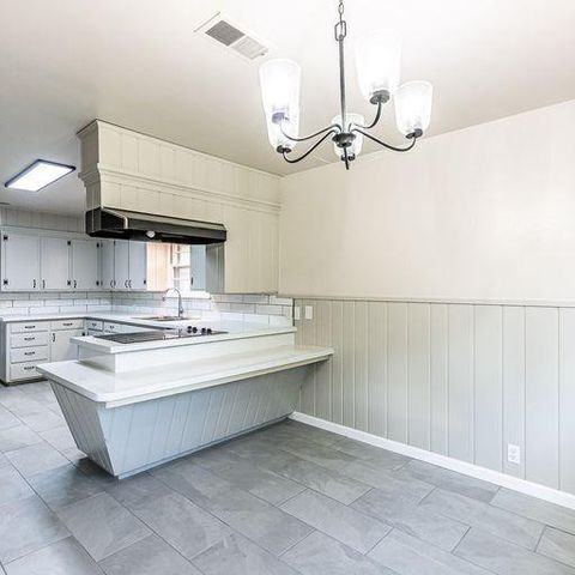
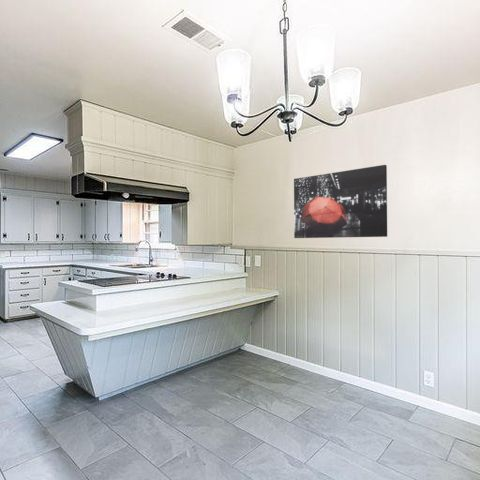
+ wall art (336, 205)
